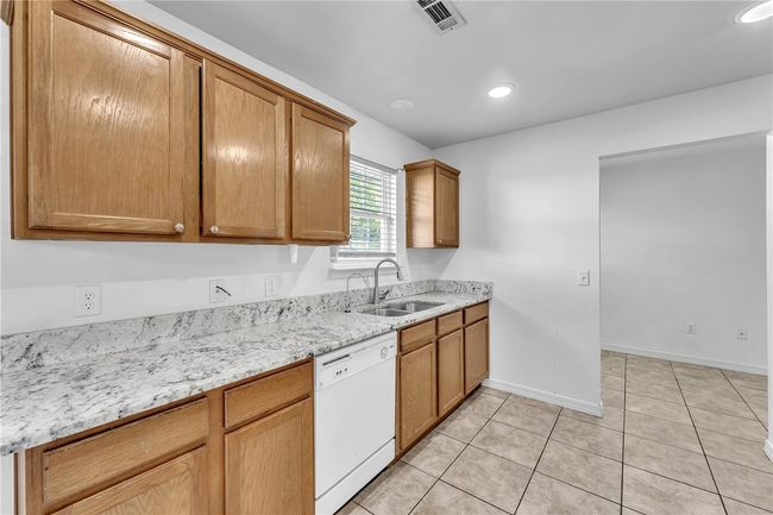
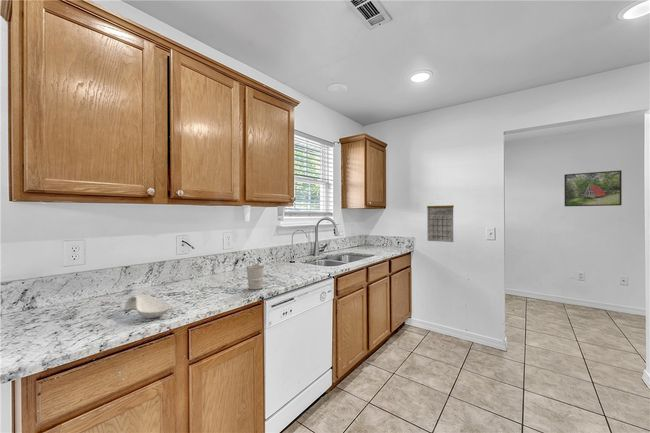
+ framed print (591, 189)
+ cup (255, 277)
+ calendar (440, 219)
+ spoon rest (145, 305)
